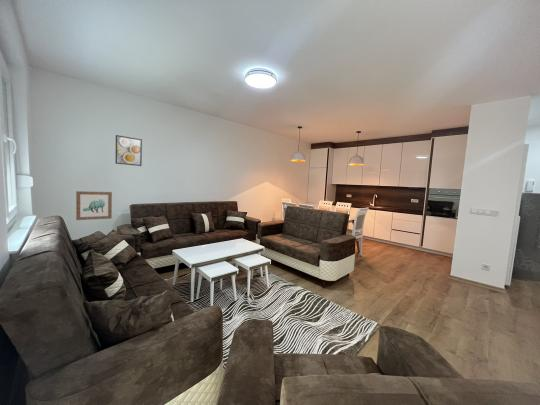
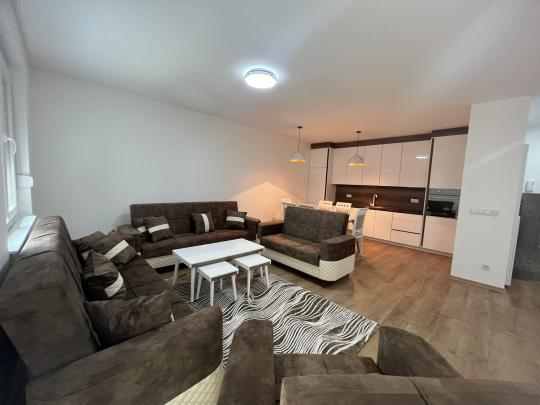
- wall art (94, 205)
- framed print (129, 151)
